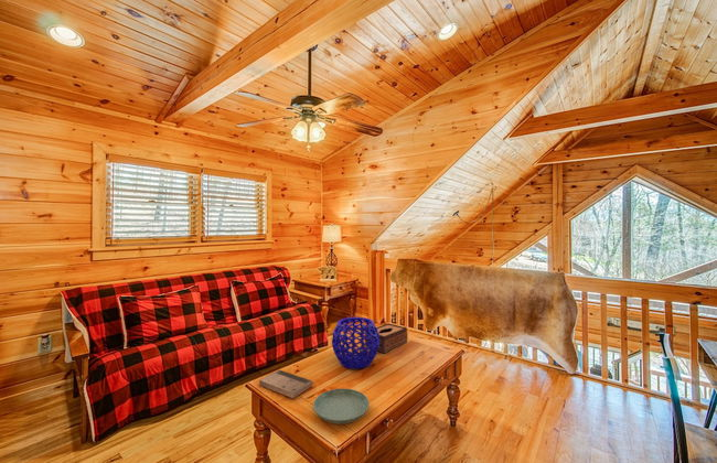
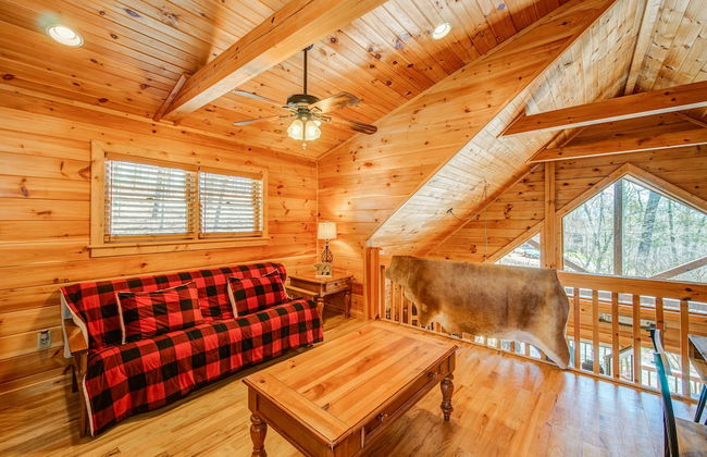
- book (286, 383)
- tissue box (386, 336)
- decorative bowl (354, 342)
- saucer (341, 406)
